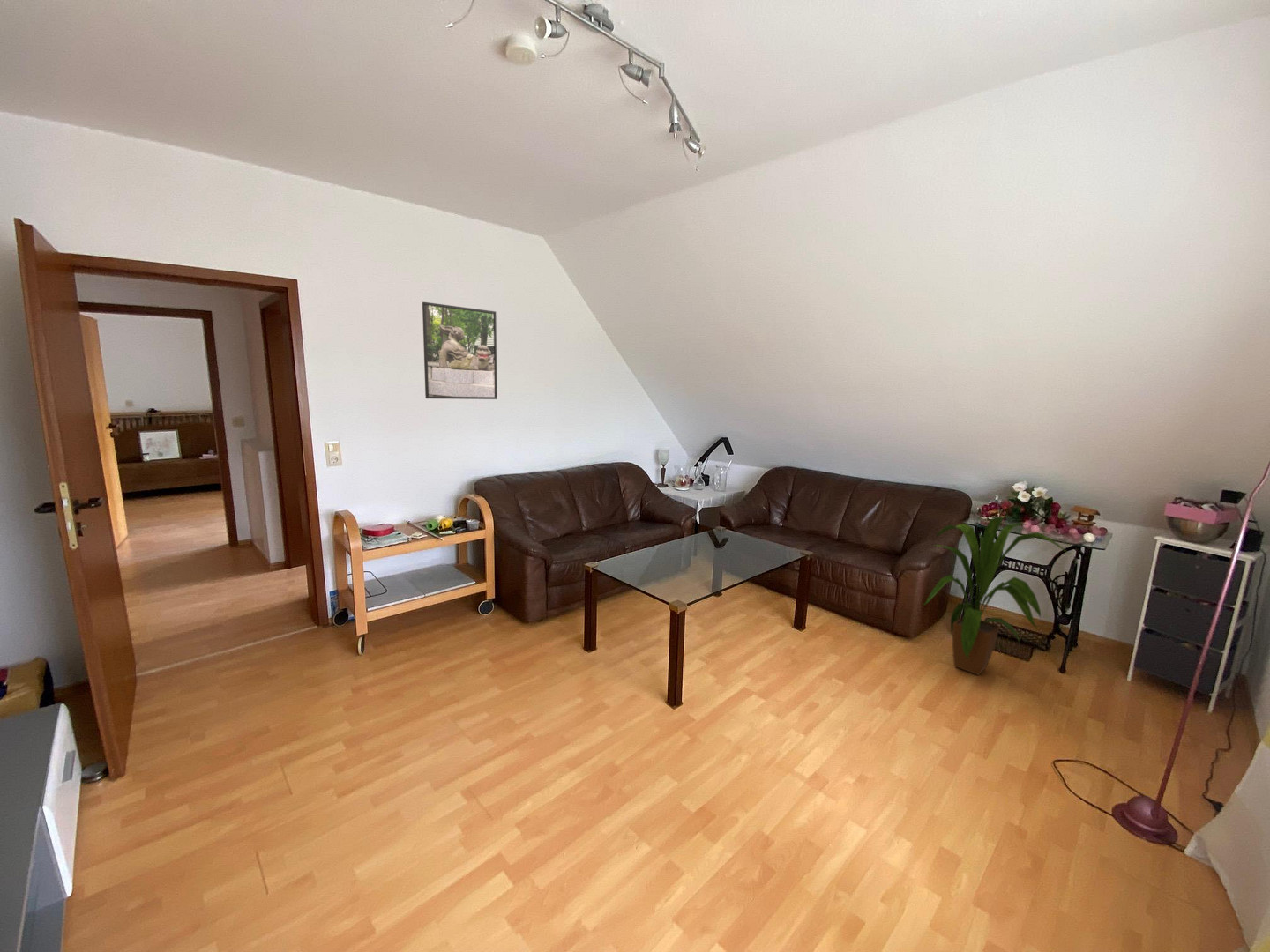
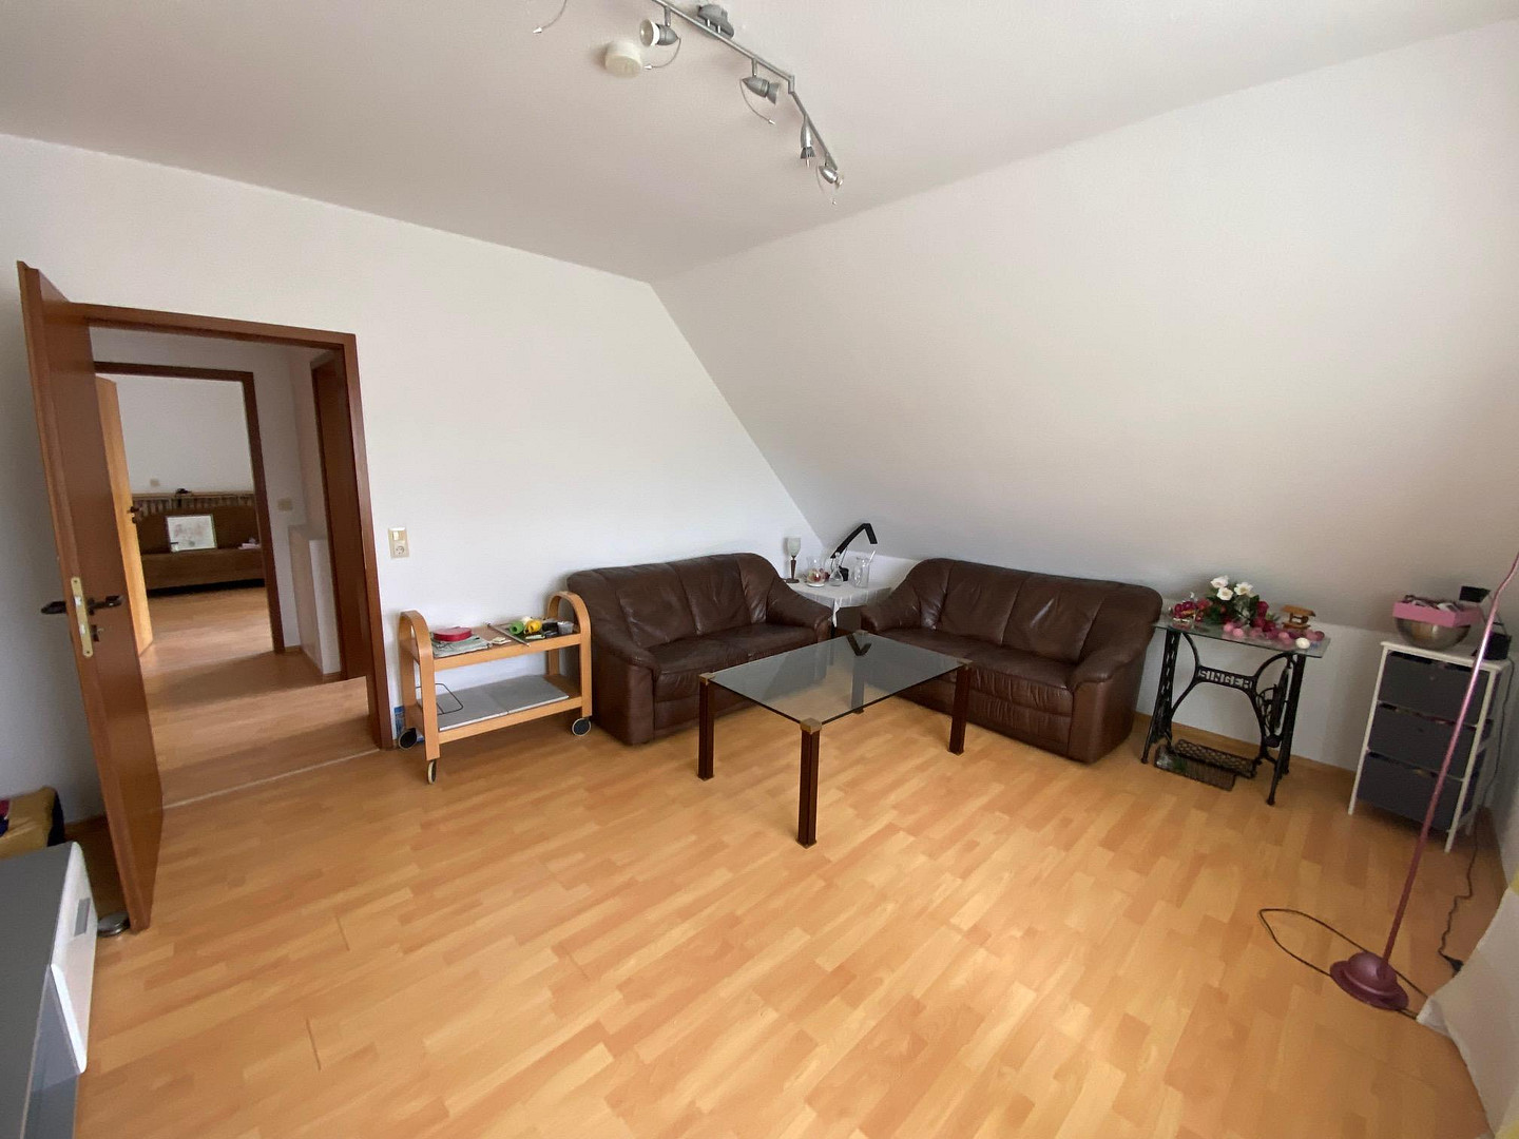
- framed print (461, 353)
- house plant (988, 586)
